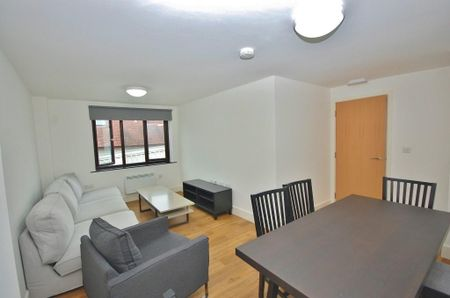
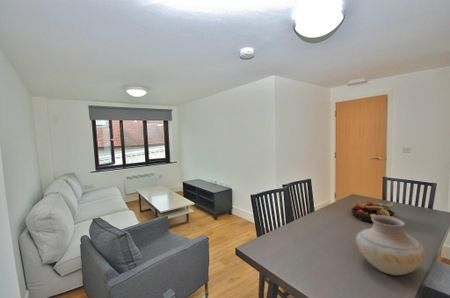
+ fruit bowl (372, 209)
+ vase (387, 244)
